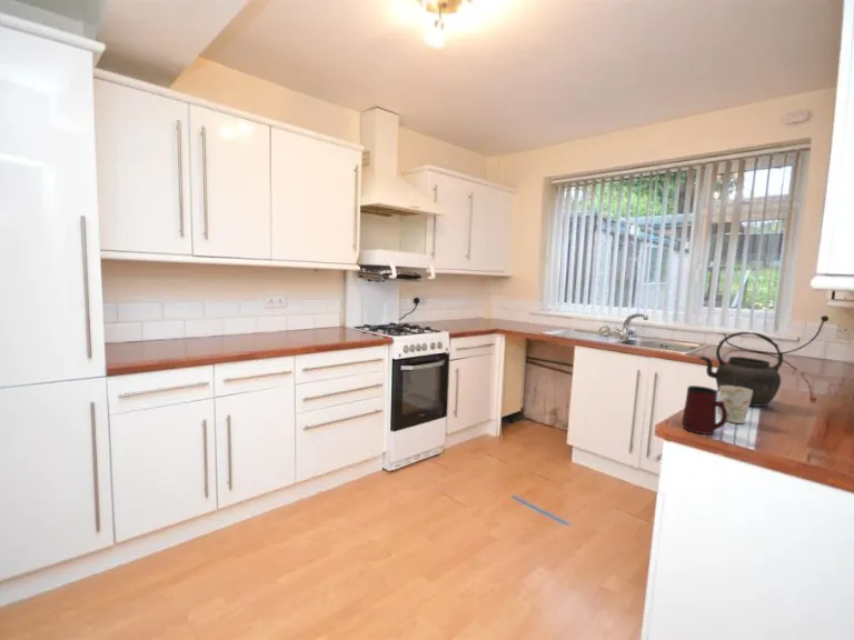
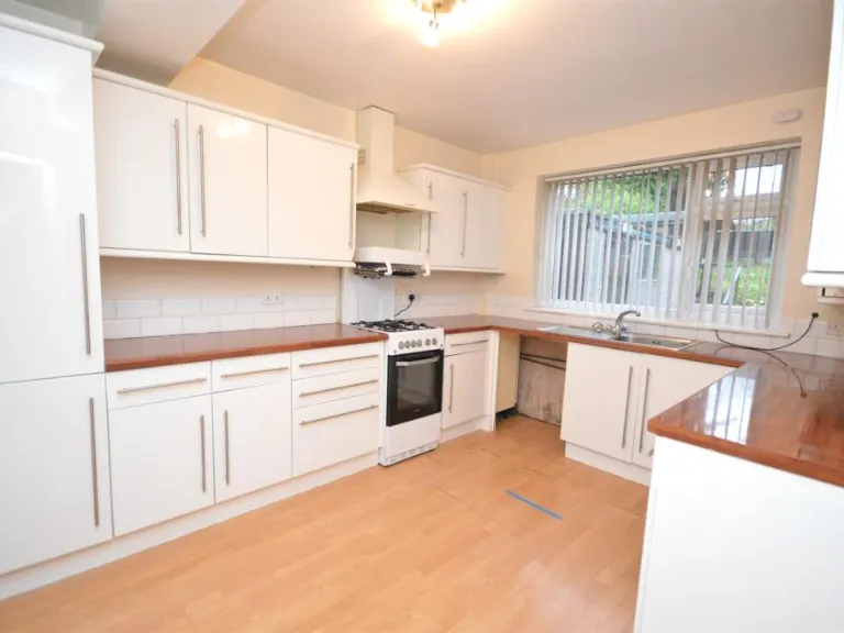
- mug (705, 410)
- kettle (738, 366)
- mug (731, 404)
